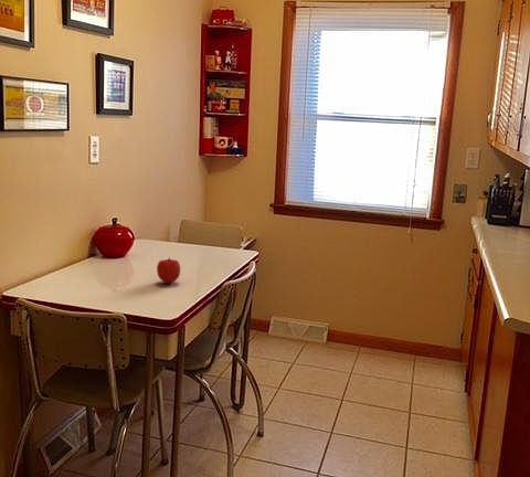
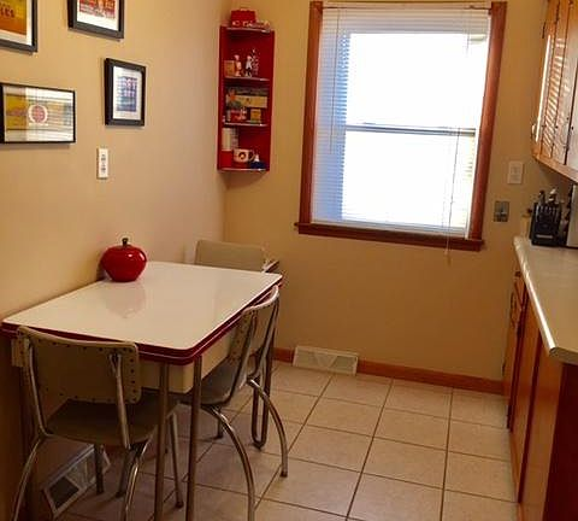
- fruit (168, 269)
